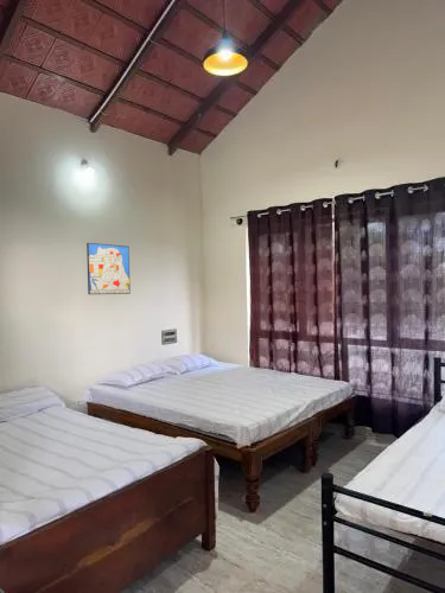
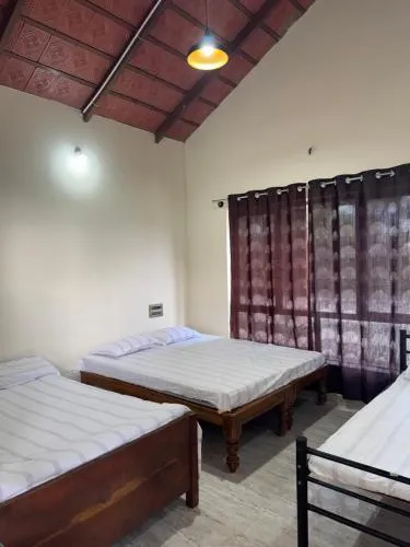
- wall art (109, 269)
